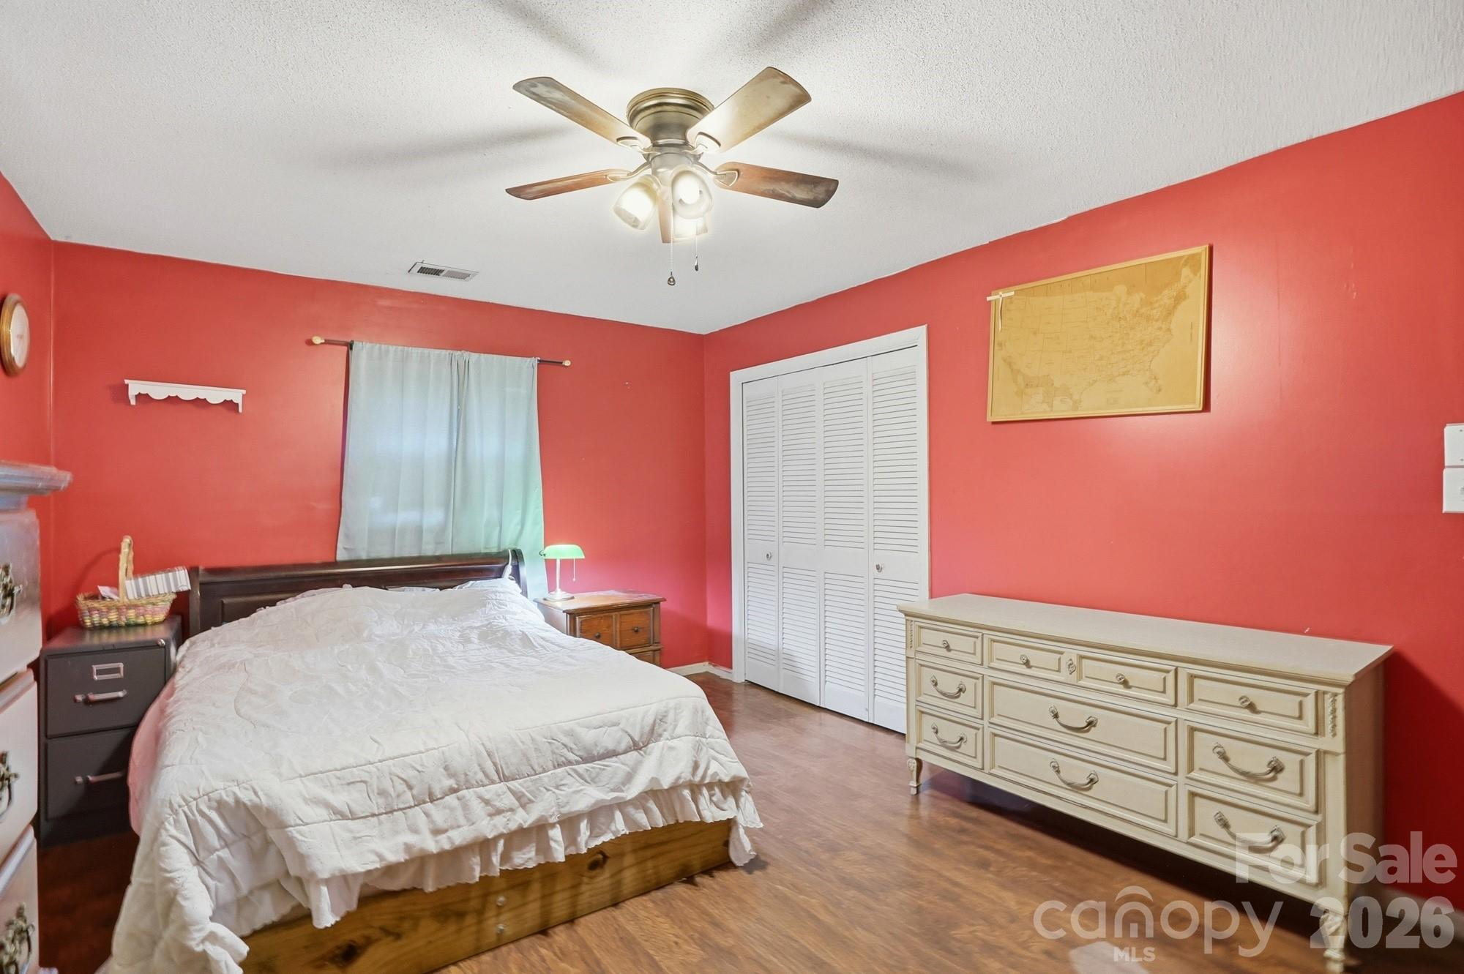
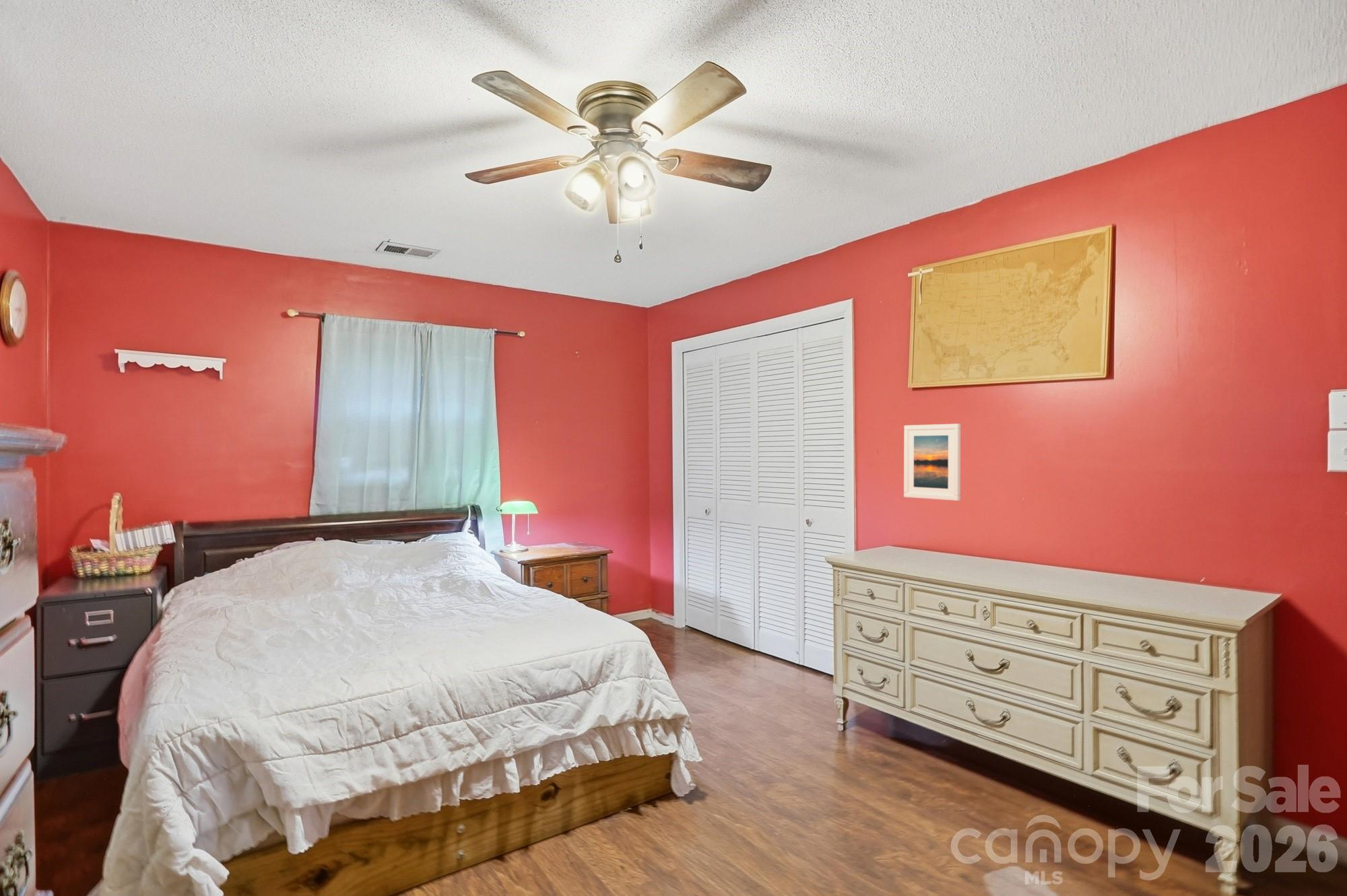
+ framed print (931, 461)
